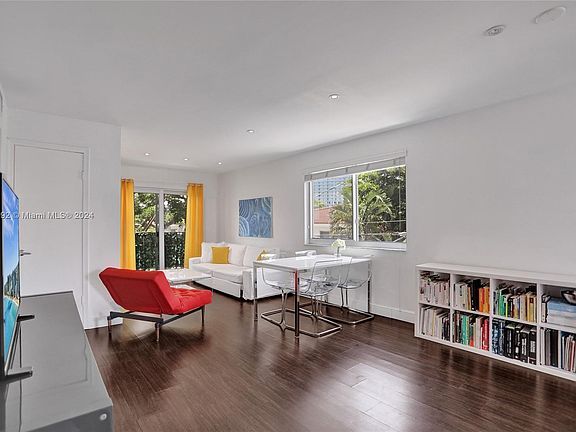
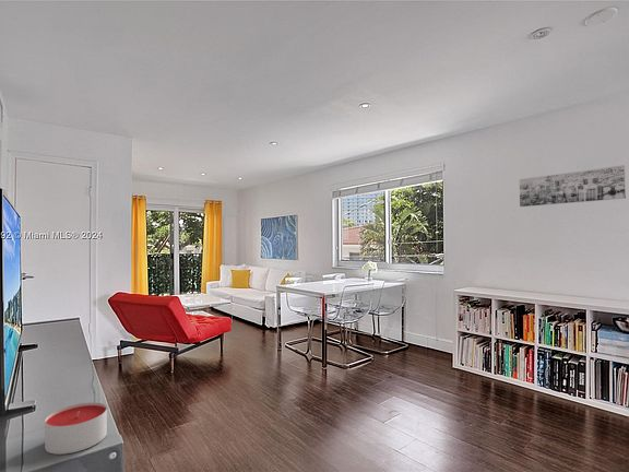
+ candle (76, 425)
+ wall art (567, 188)
